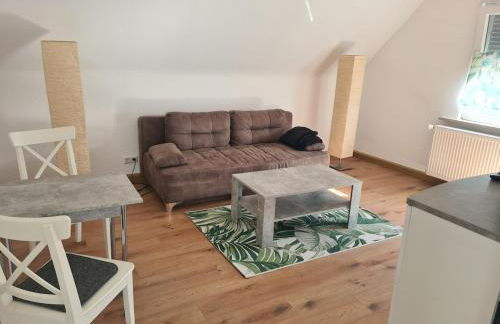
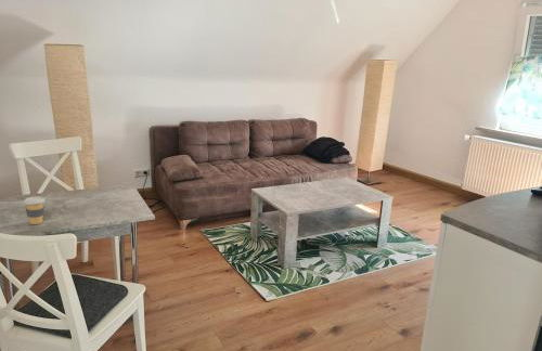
+ coffee cup (35, 210)
